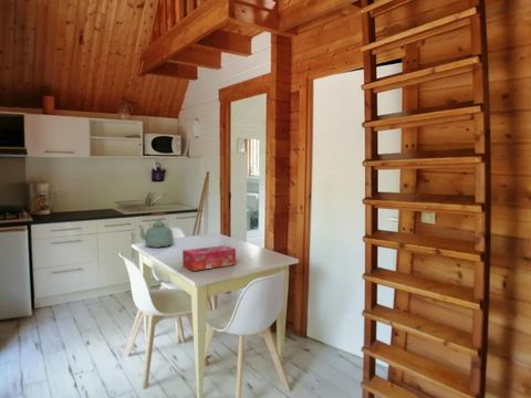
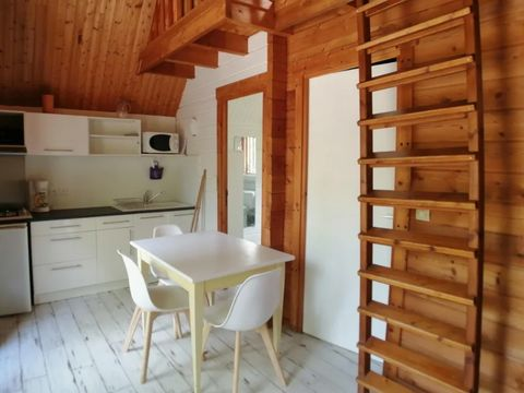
- tissue box (209, 256)
- kettle (156, 229)
